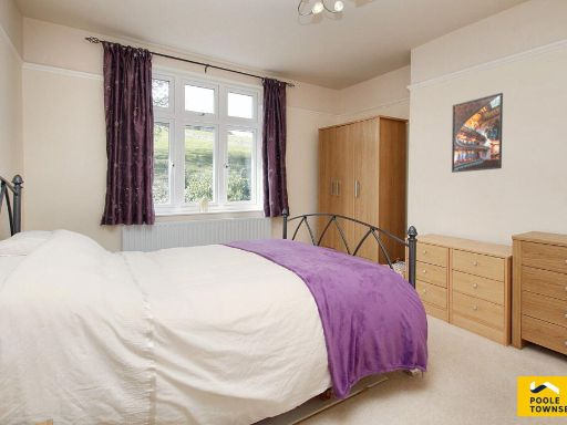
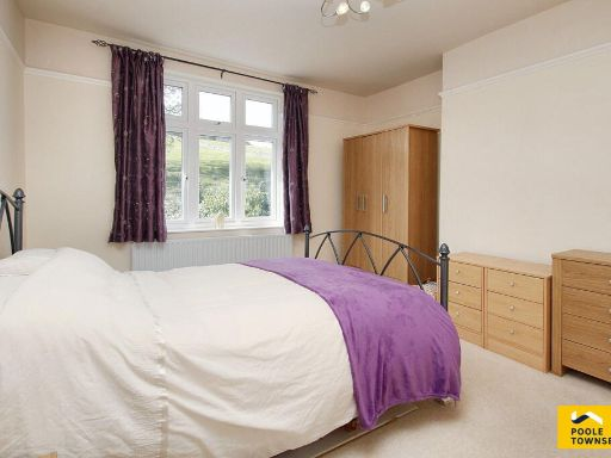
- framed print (475, 135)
